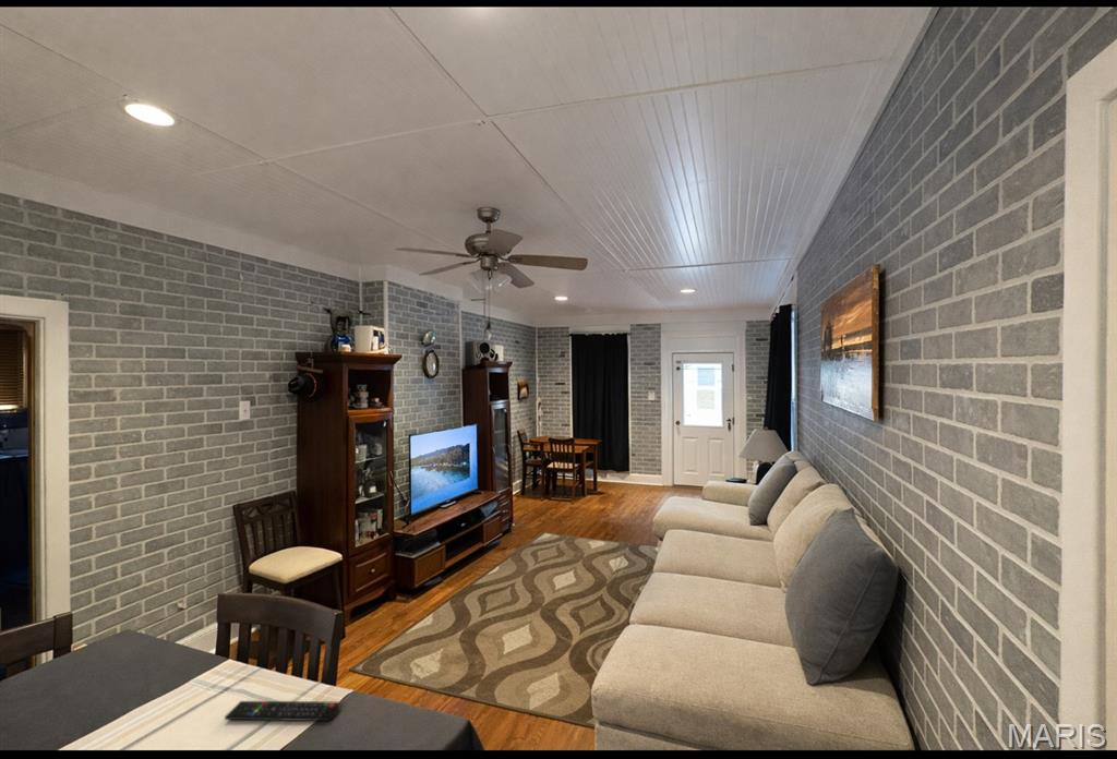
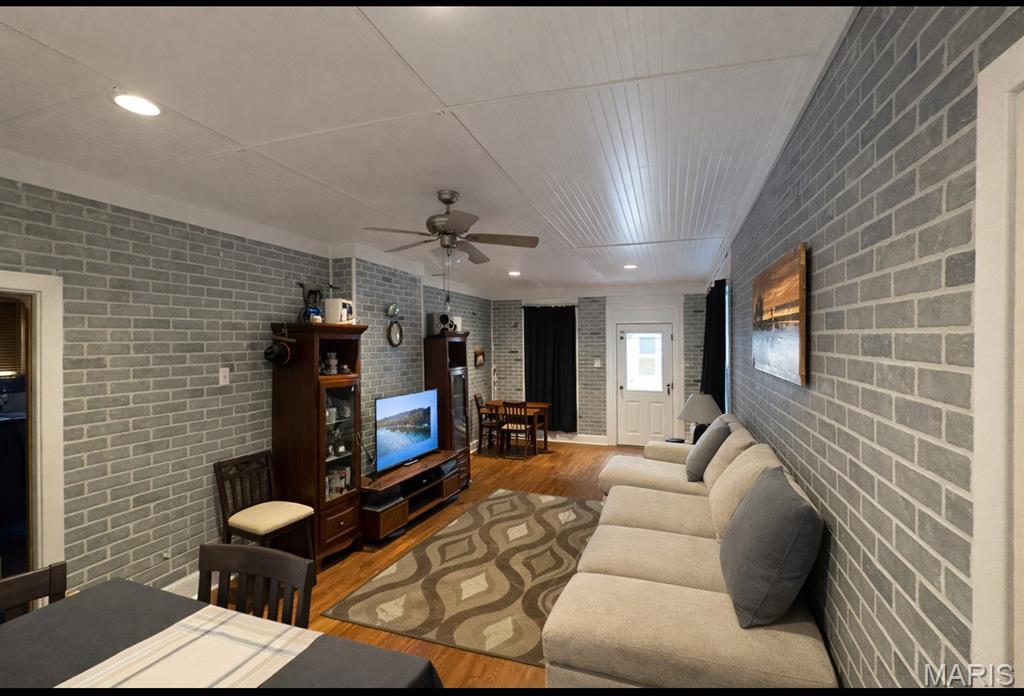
- remote control (284, 711)
